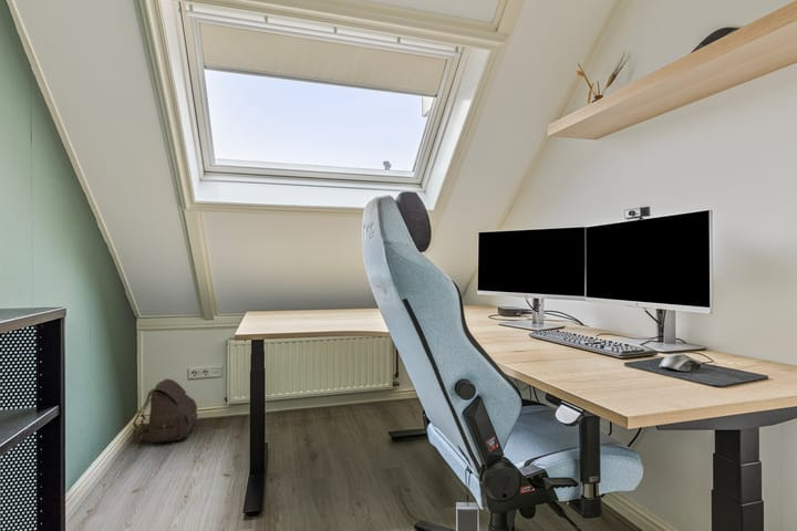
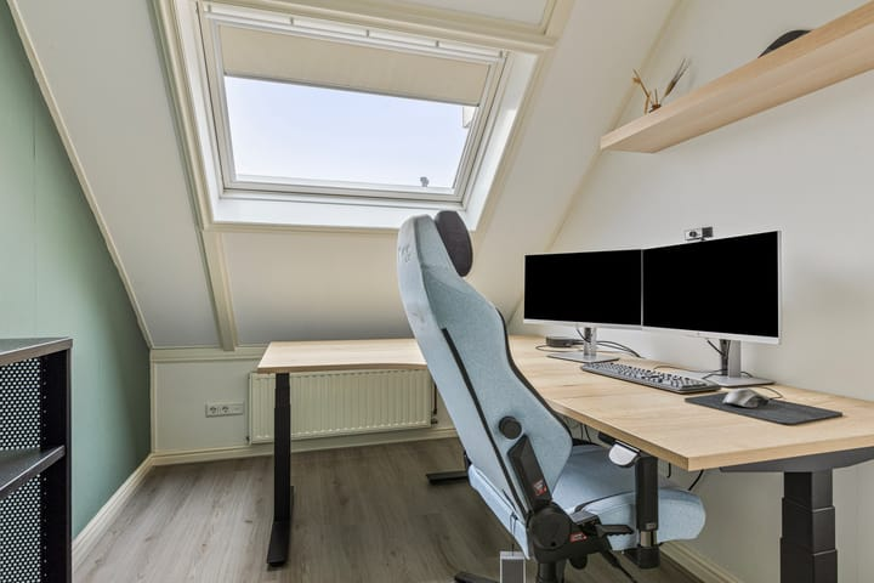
- satchel (166, 408)
